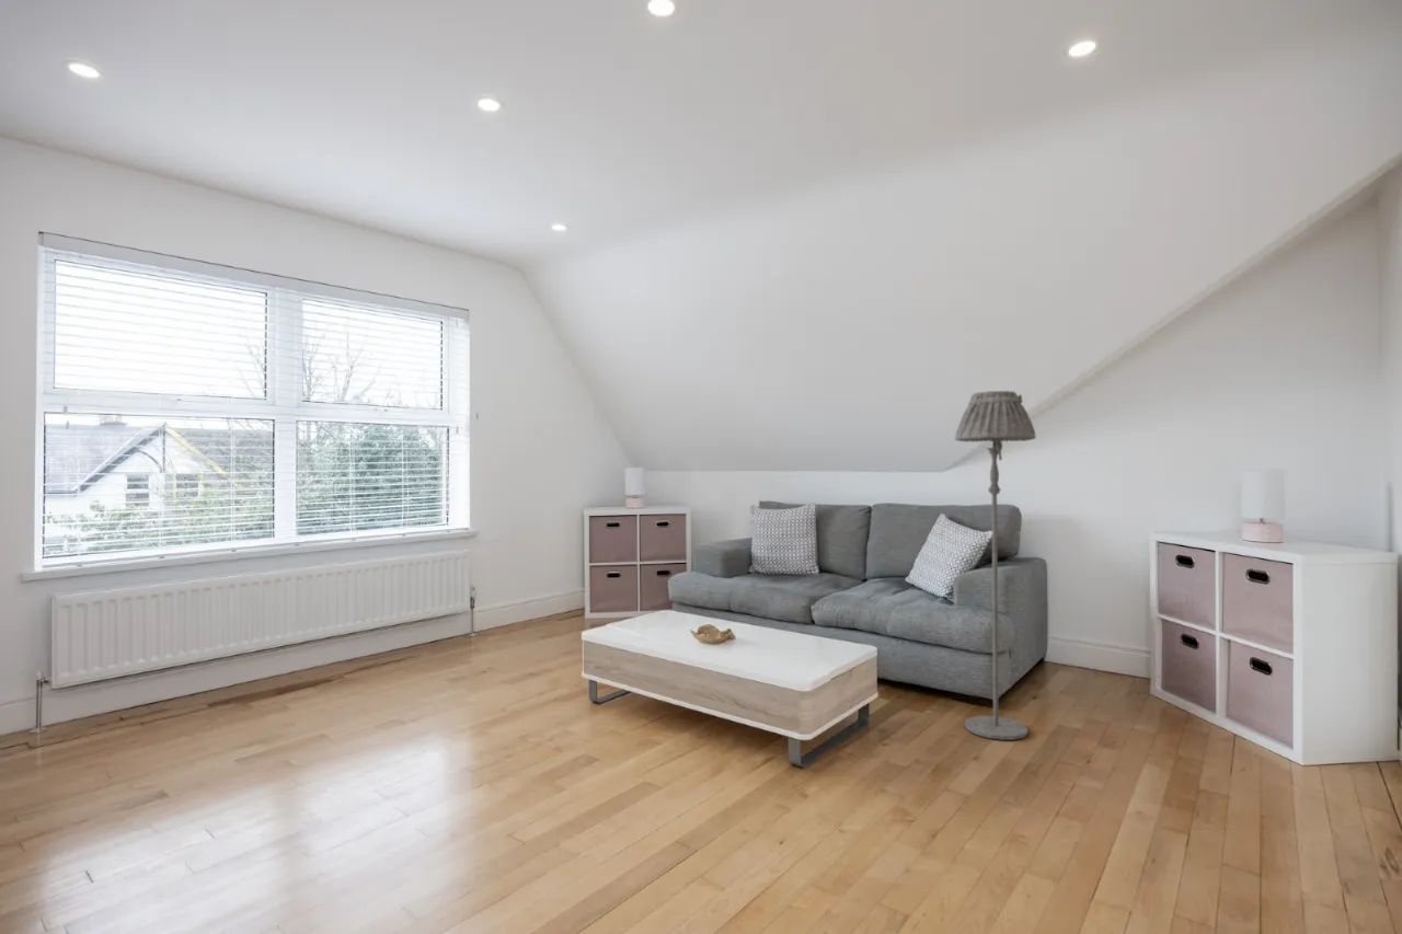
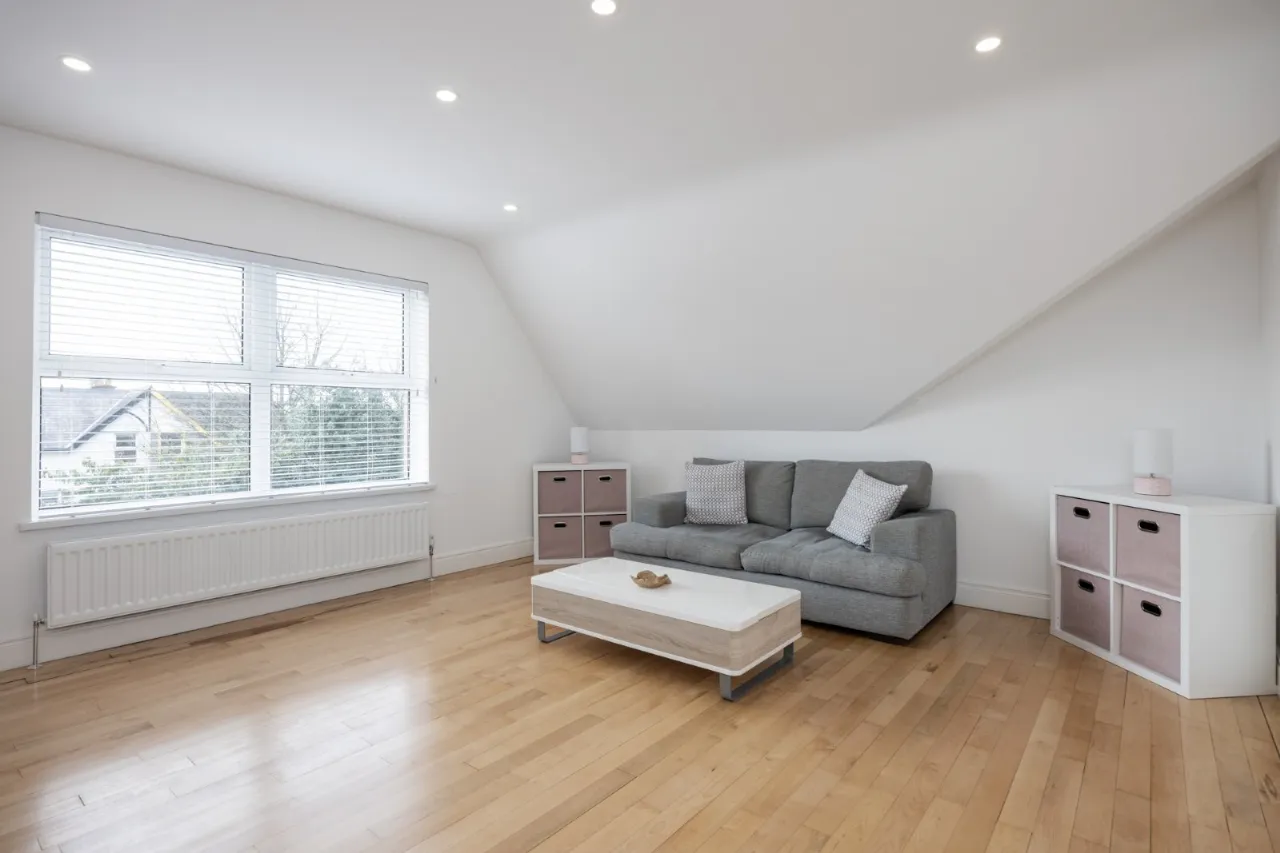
- floor lamp (995, 561)
